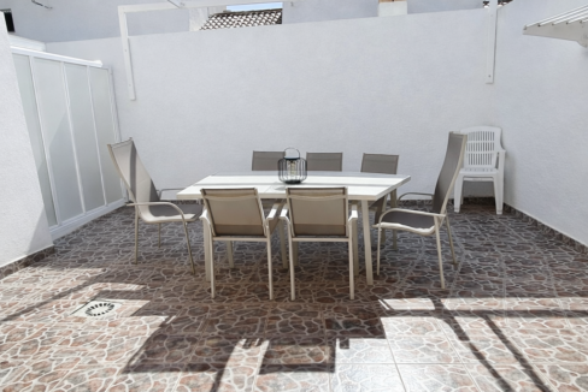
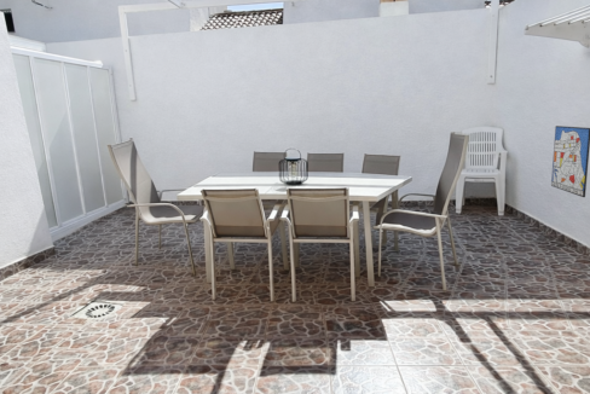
+ wall art (568, 160)
